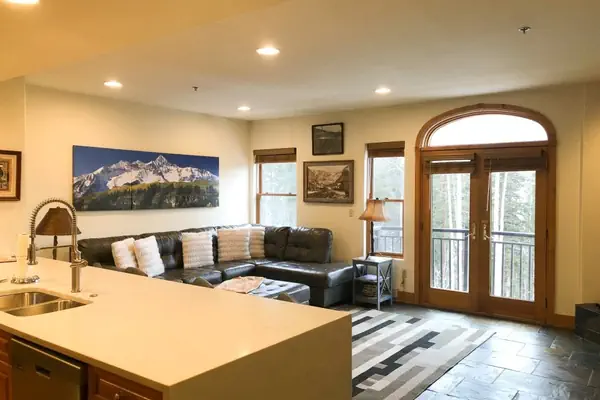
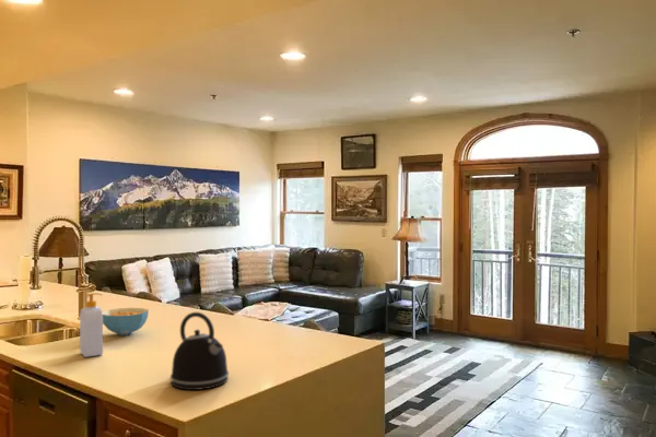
+ cereal bowl (125, 322)
+ soap bottle (92, 323)
+ kettle (199, 346)
